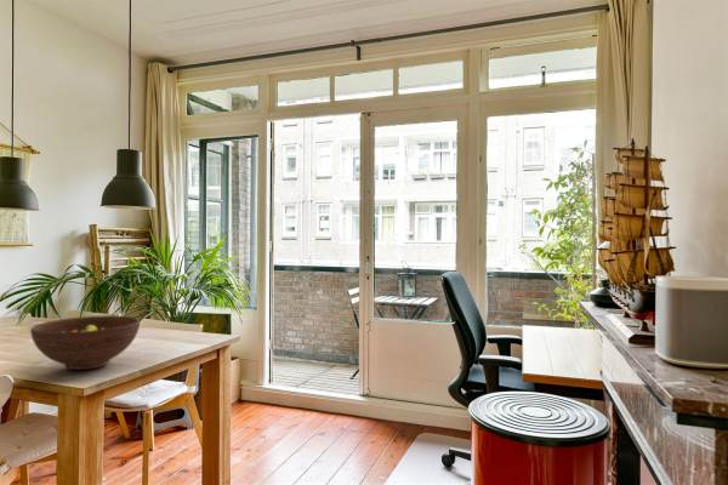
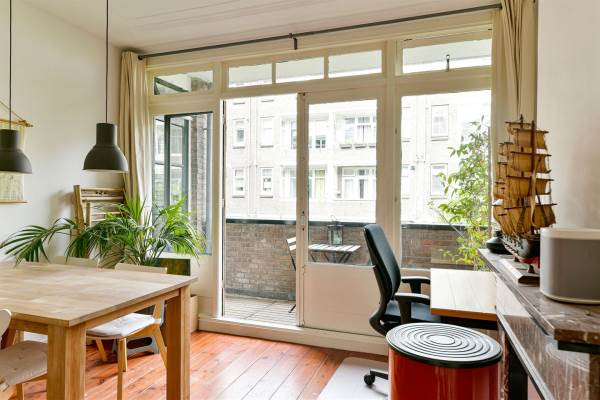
- fruit bowl (87, 344)
